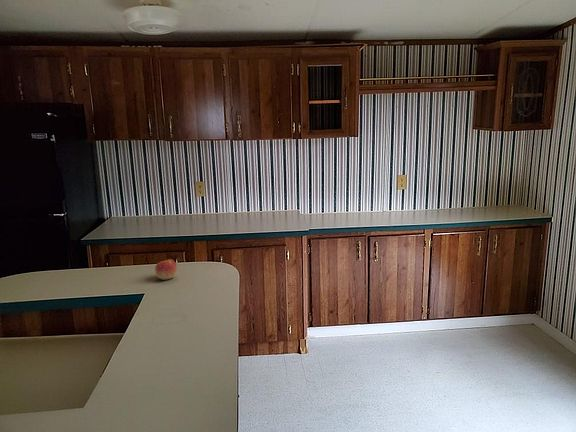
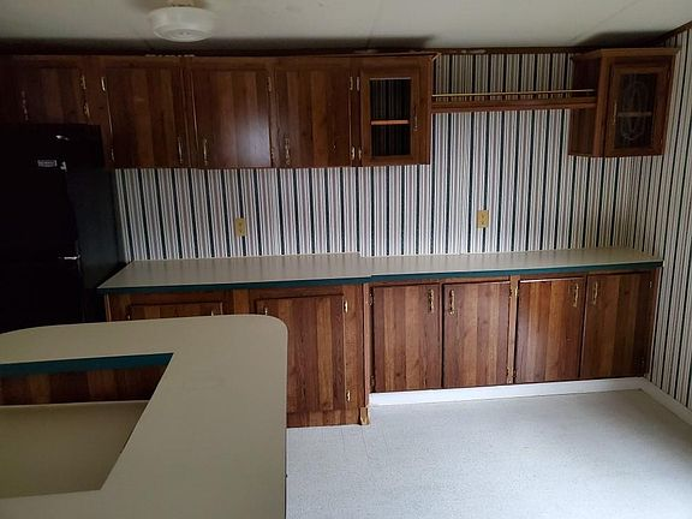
- apple (165, 269)
